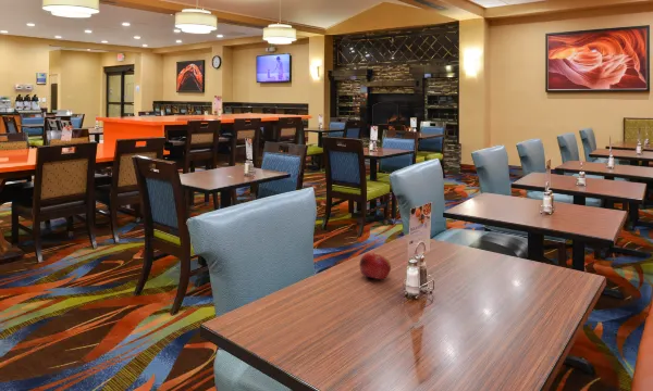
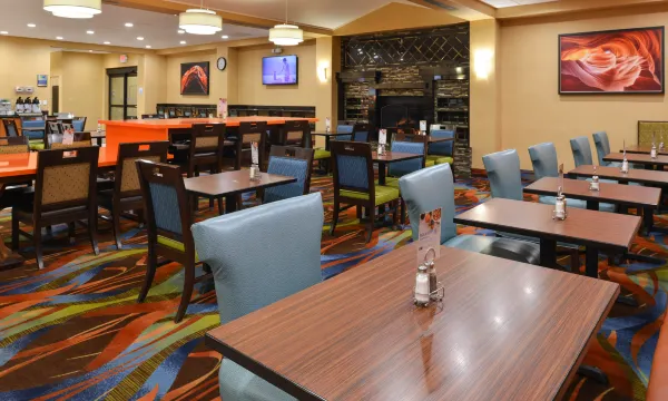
- fruit (373, 264)
